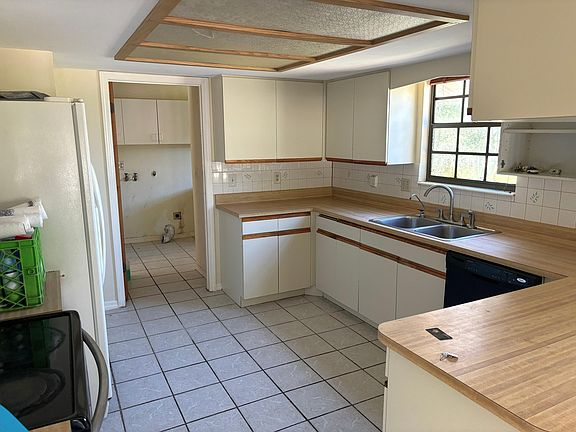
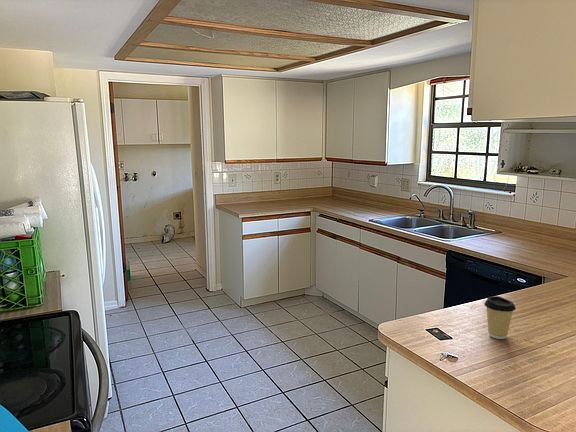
+ coffee cup (498, 318)
